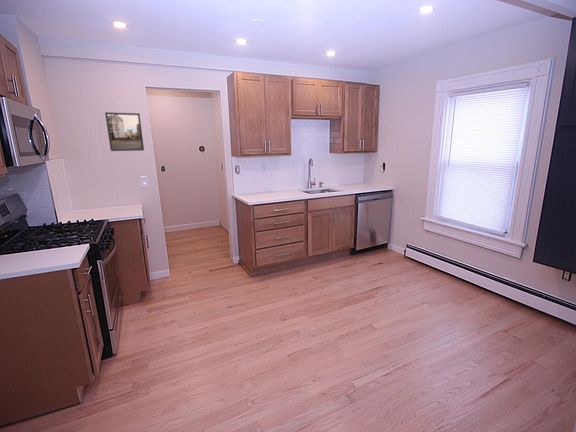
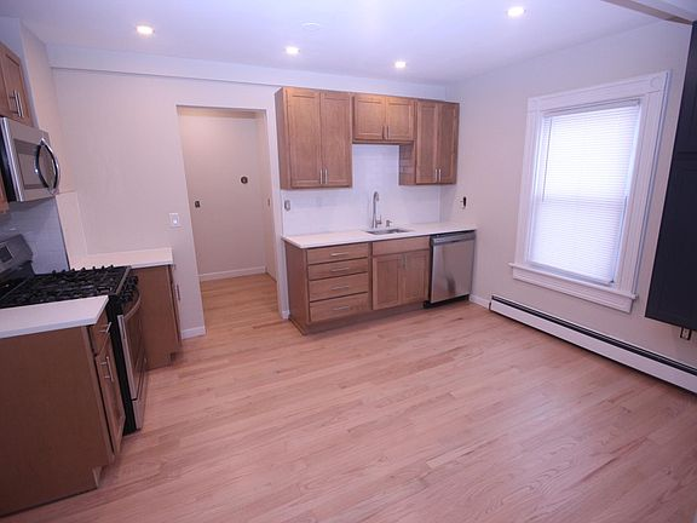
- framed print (125, 132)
